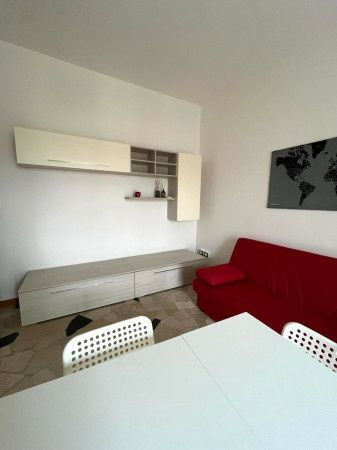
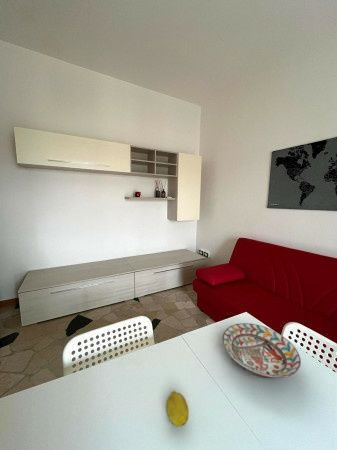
+ decorative bowl (258, 353)
+ fruit (176, 407)
